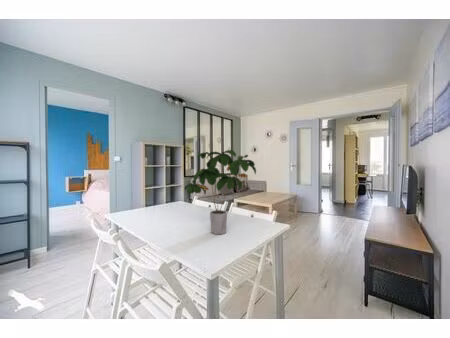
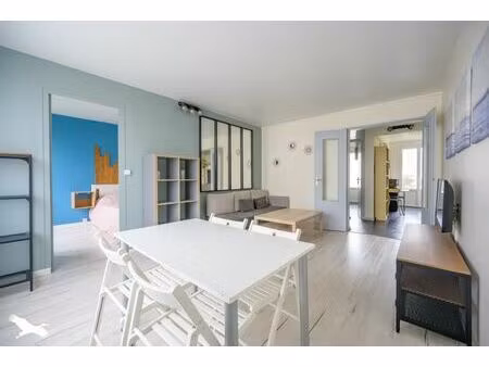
- potted plant (218, 190)
